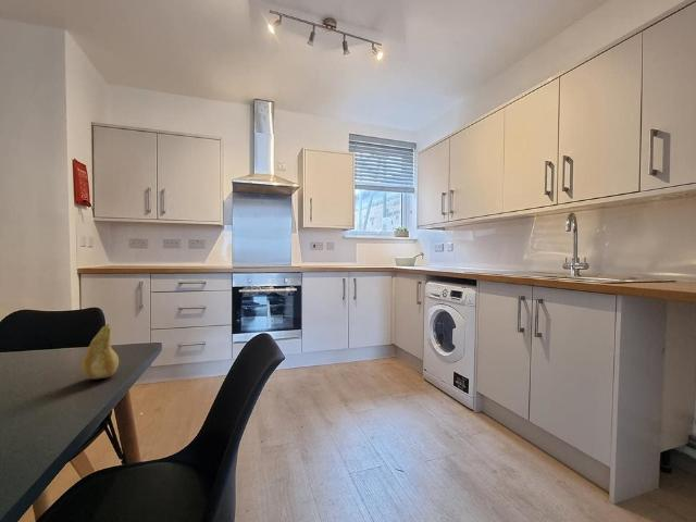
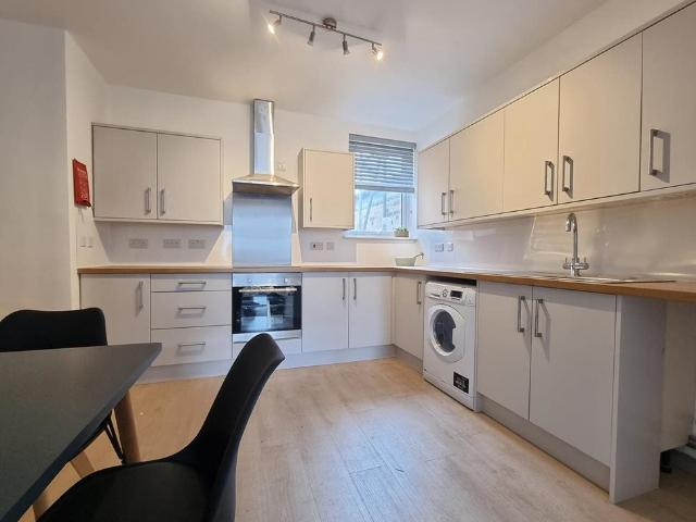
- fruit (100, 351)
